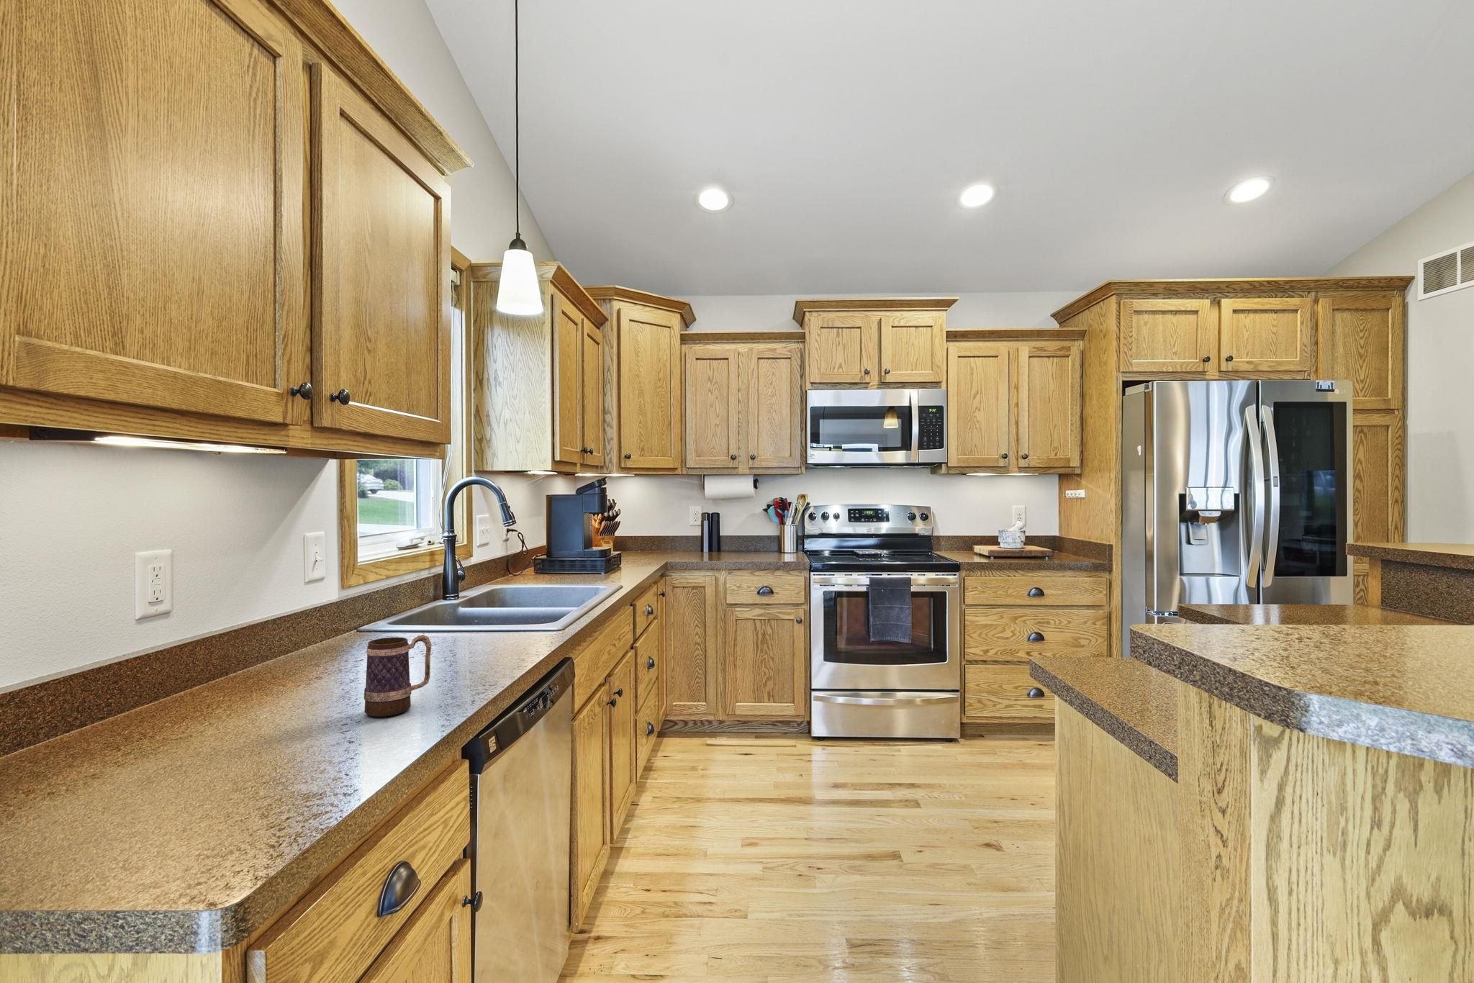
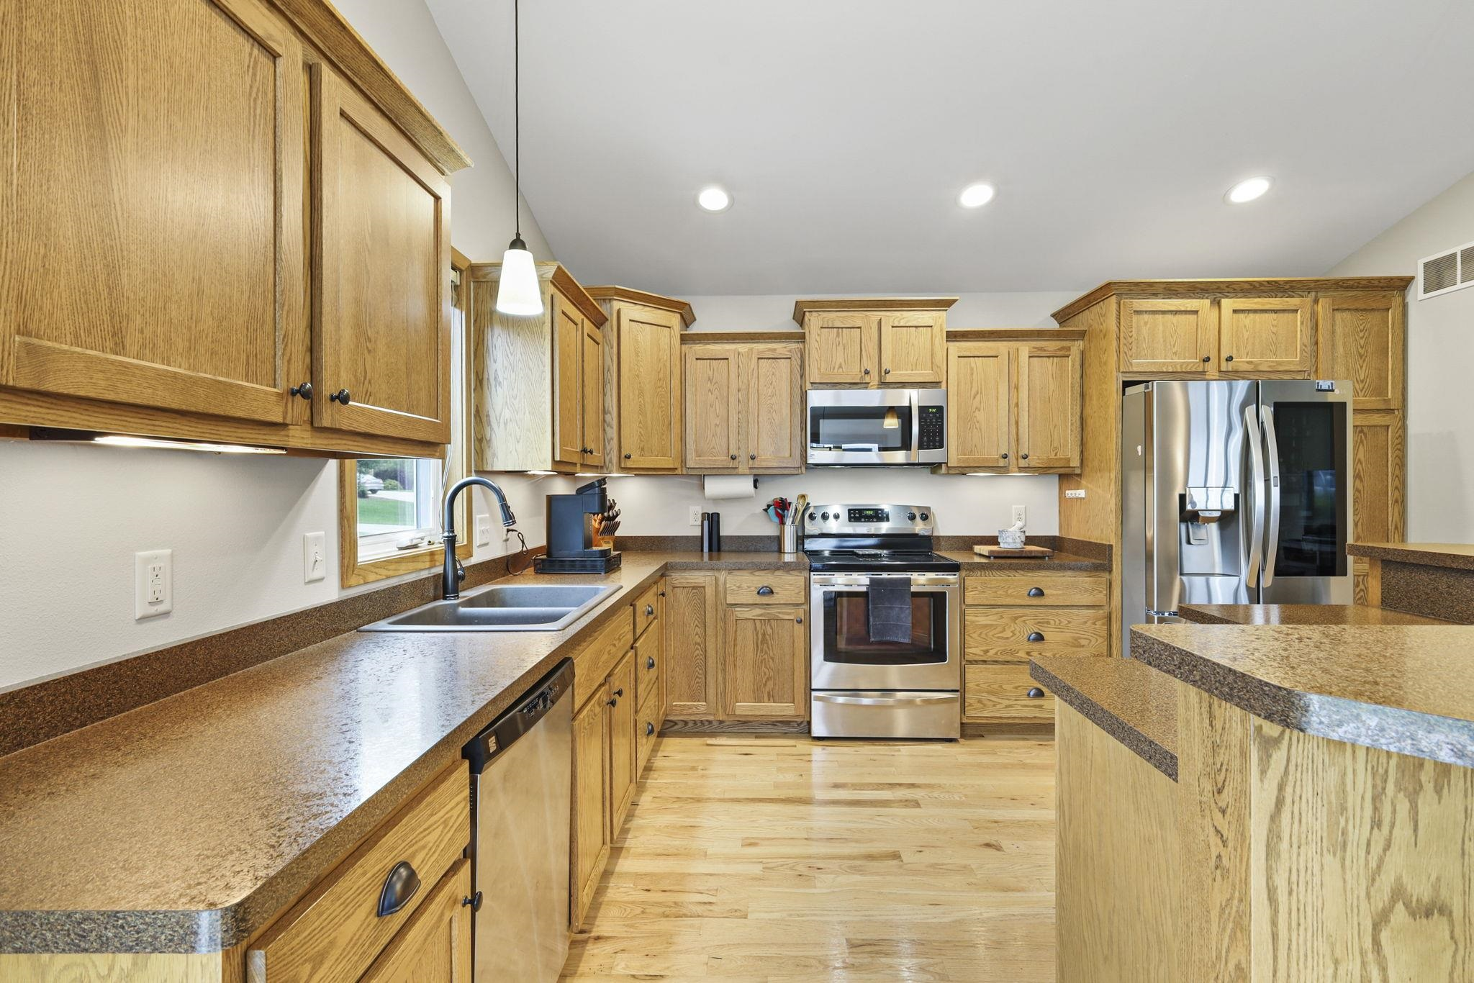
- mug (398, 673)
